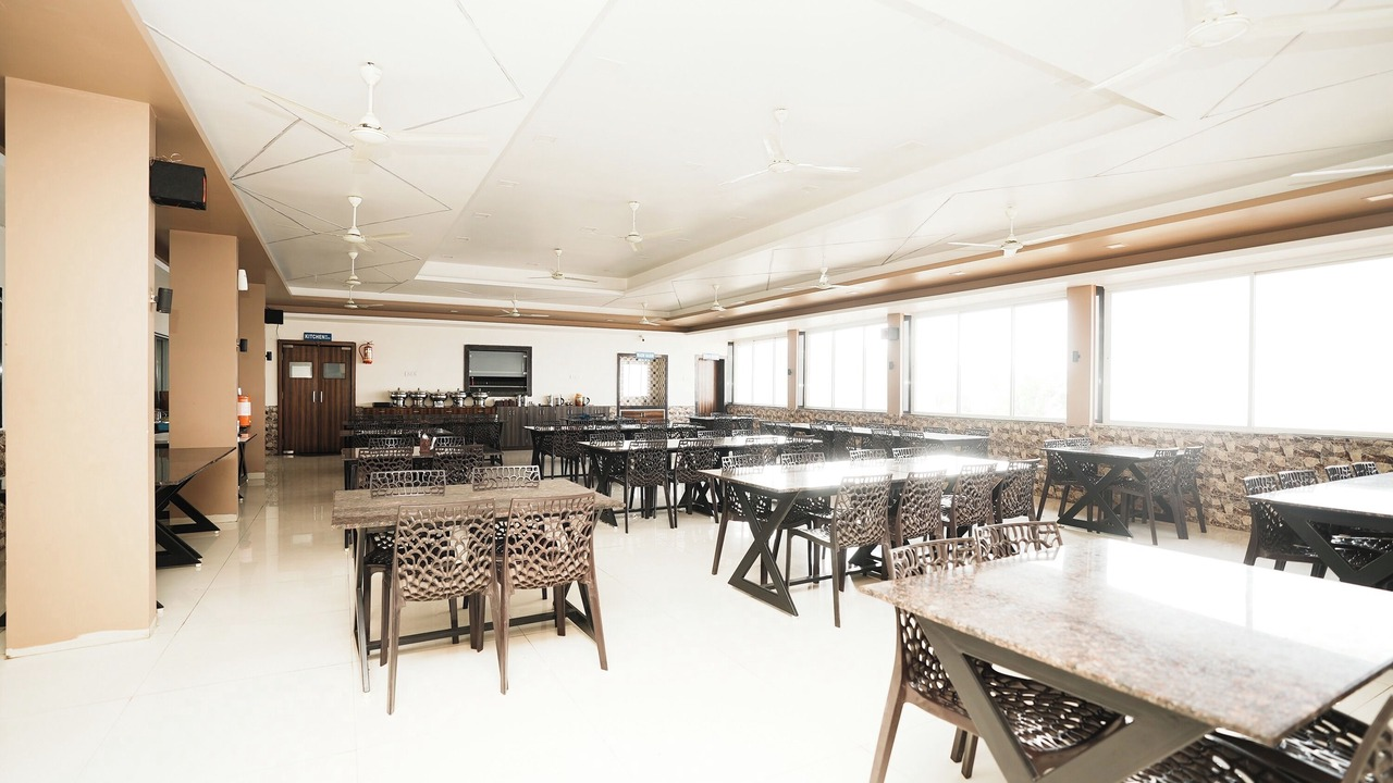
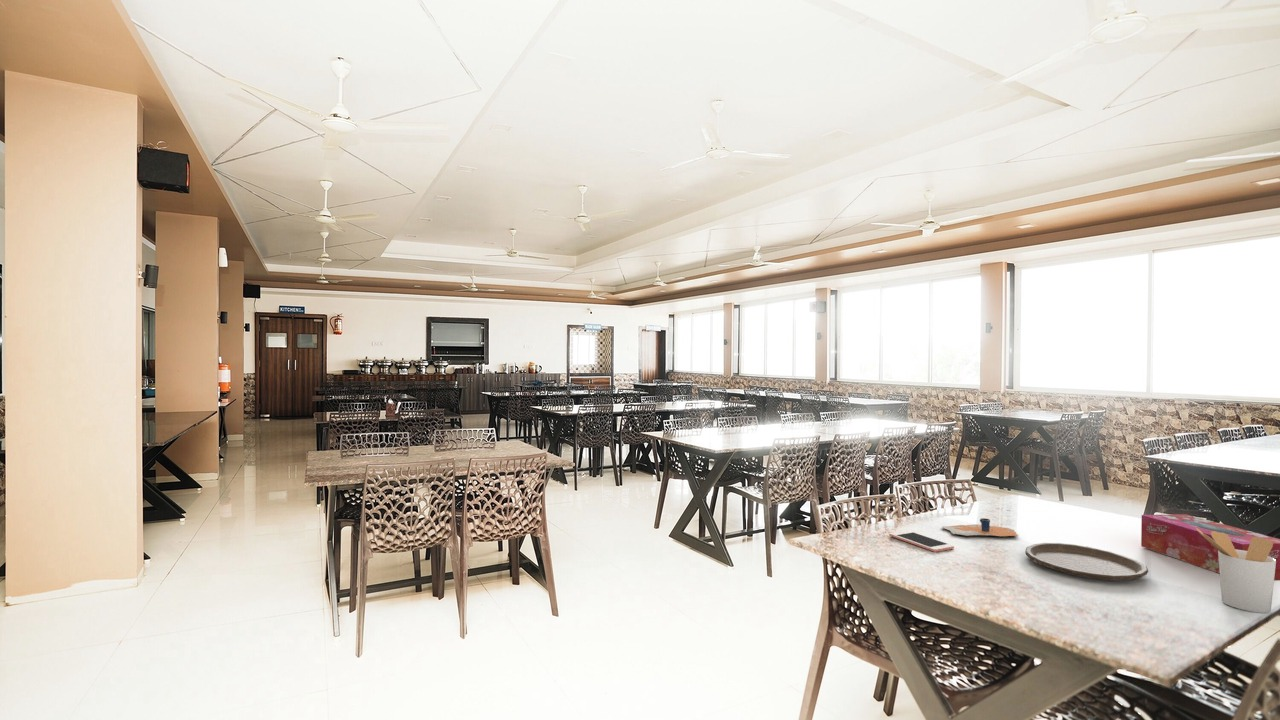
+ utensil holder (1232, 567)
+ cell phone (920, 540)
+ cup (980, 525)
+ plate (1083, 561)
+ tissue box (1211, 544)
